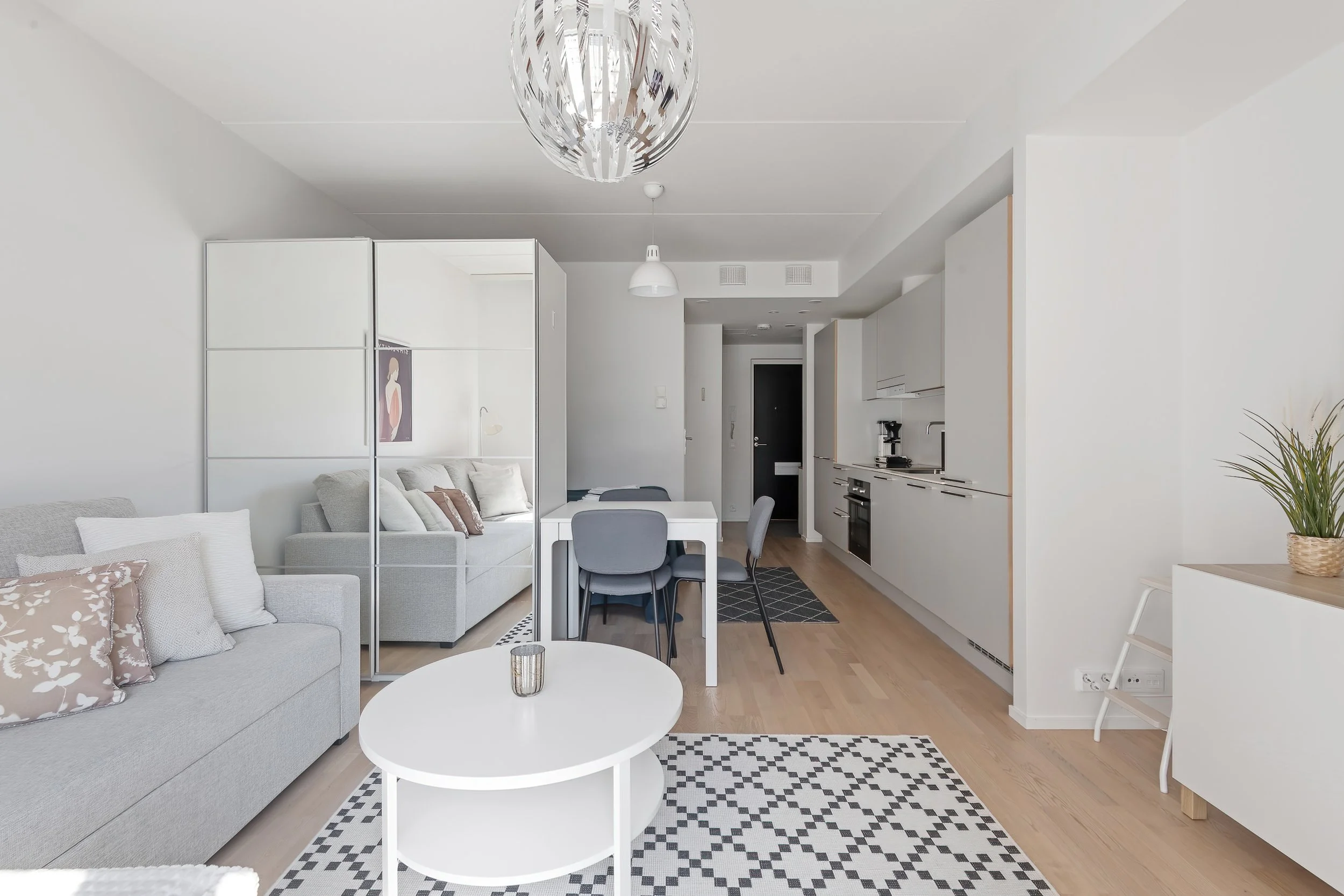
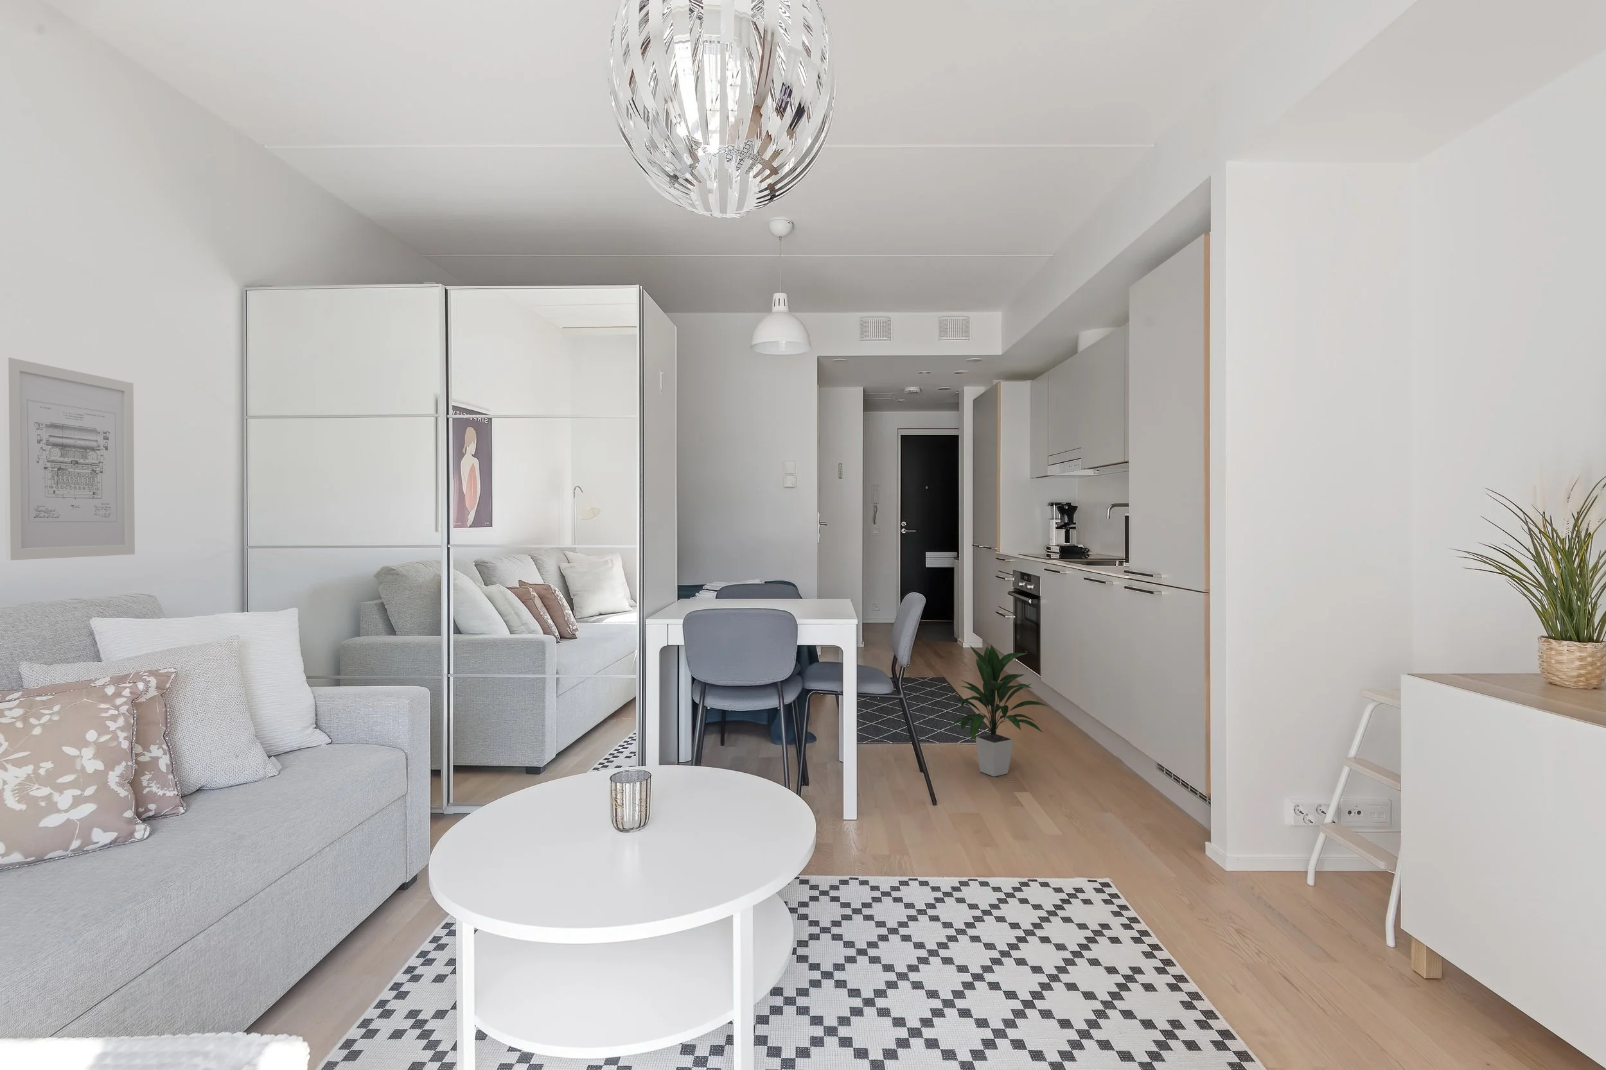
+ wall art (74, 465)
+ indoor plant (993, 706)
